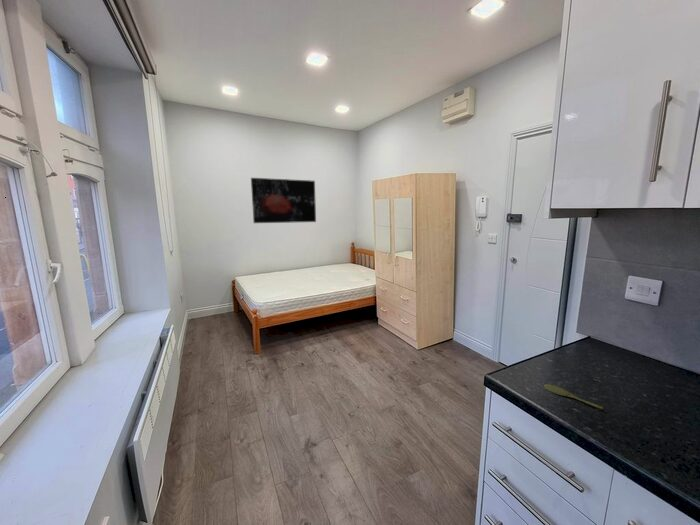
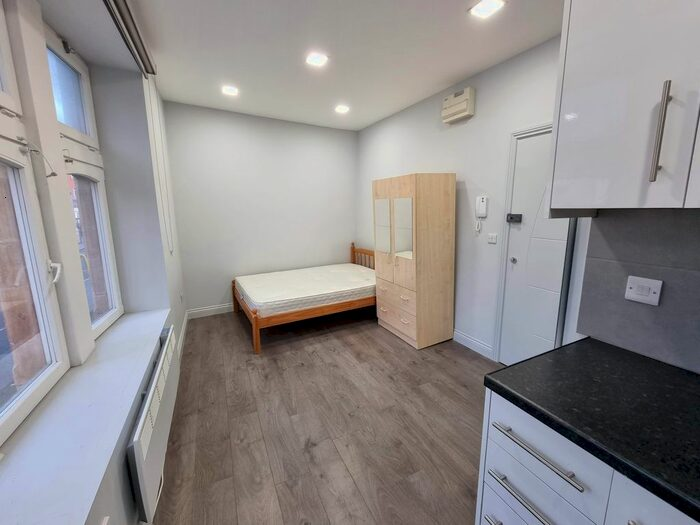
- wall art (285, 201)
- spoon (571, 395)
